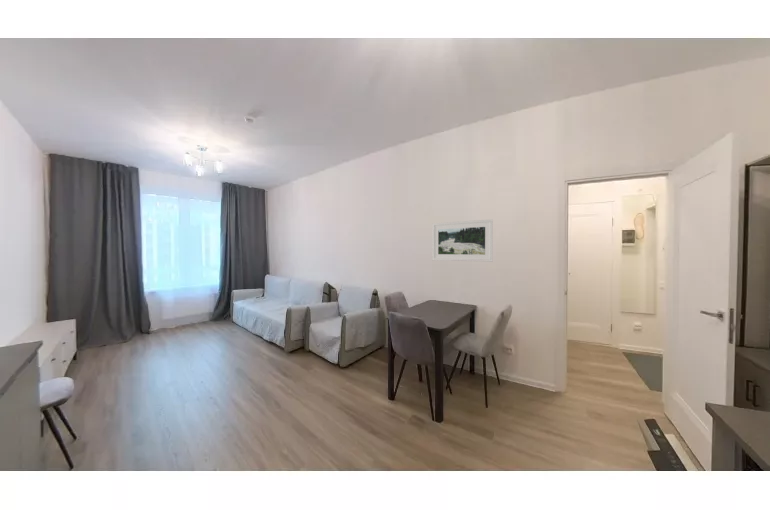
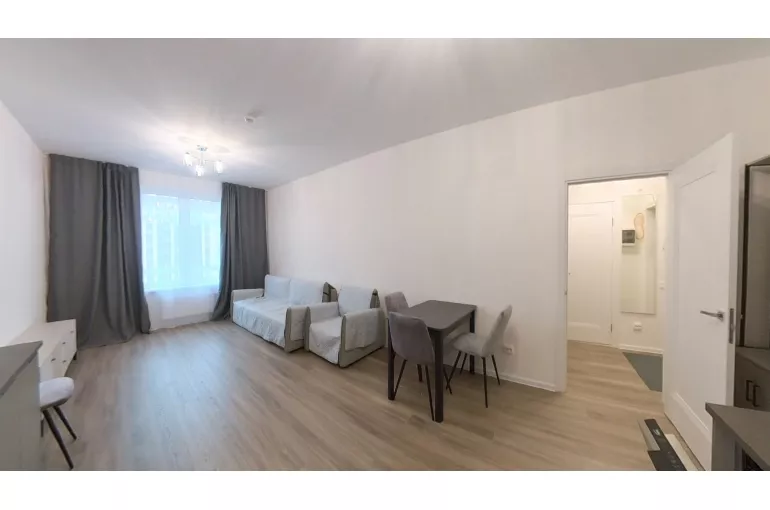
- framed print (460, 241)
